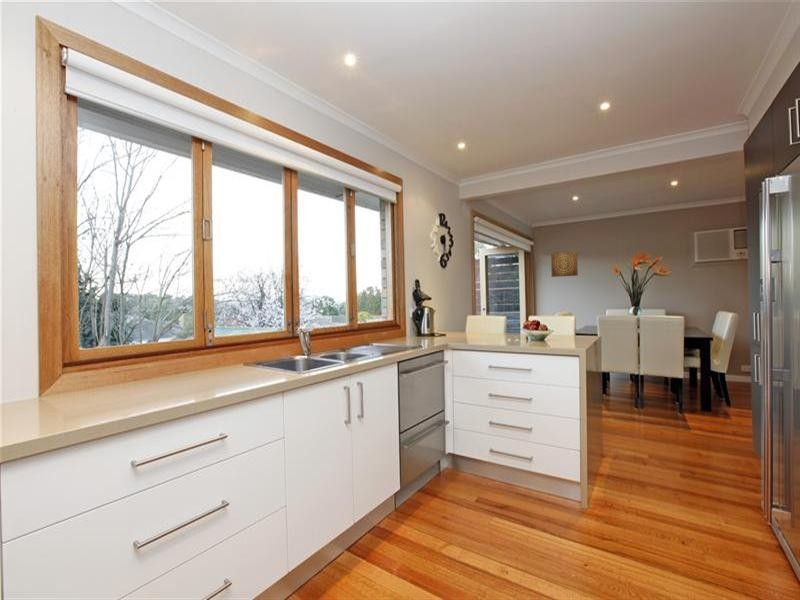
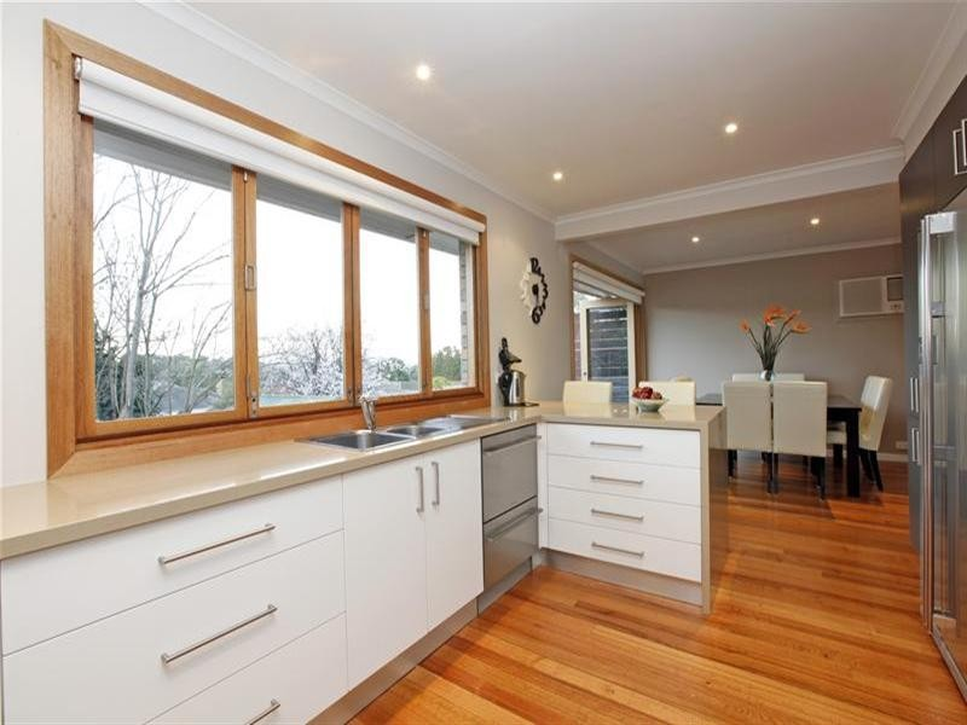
- wall art (564, 264)
